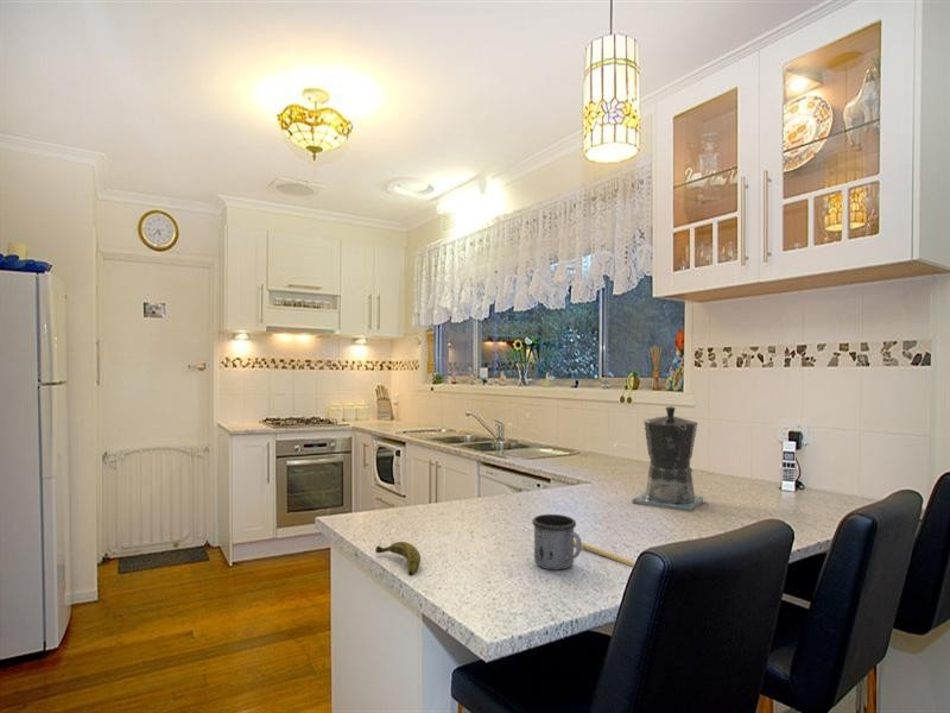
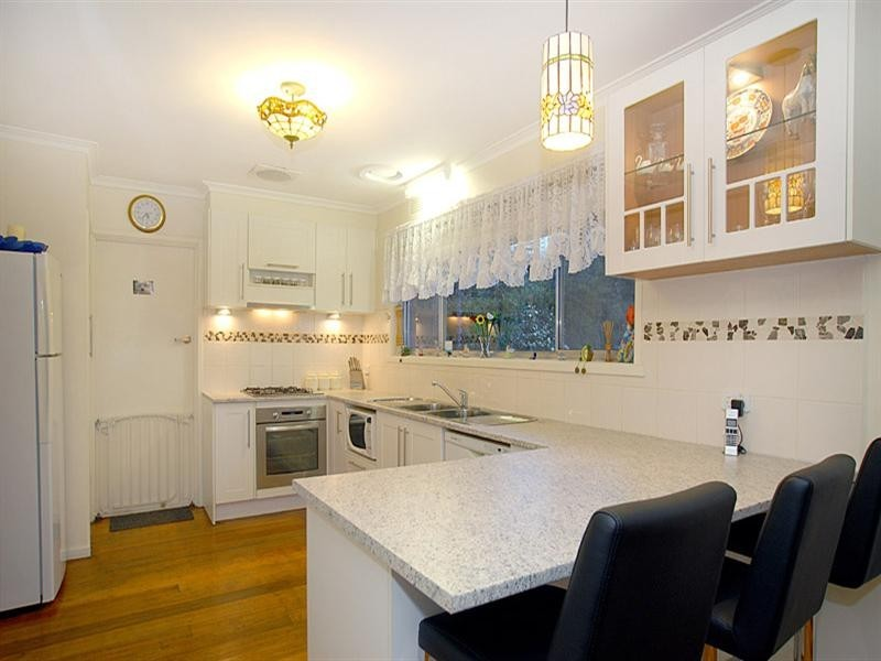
- banana (401, 554)
- spoon (588, 545)
- mug (558, 543)
- coffee maker (669, 454)
